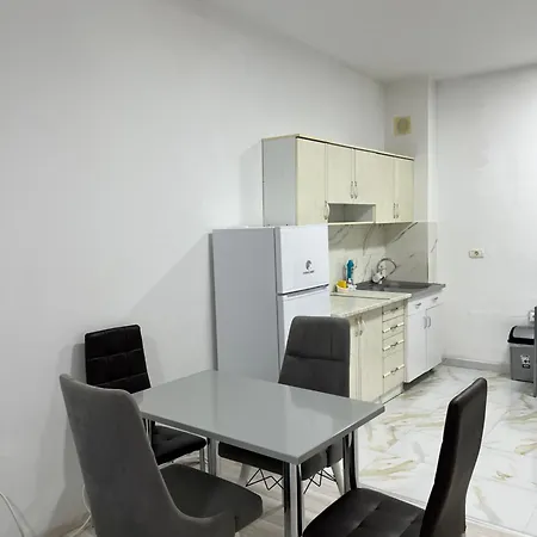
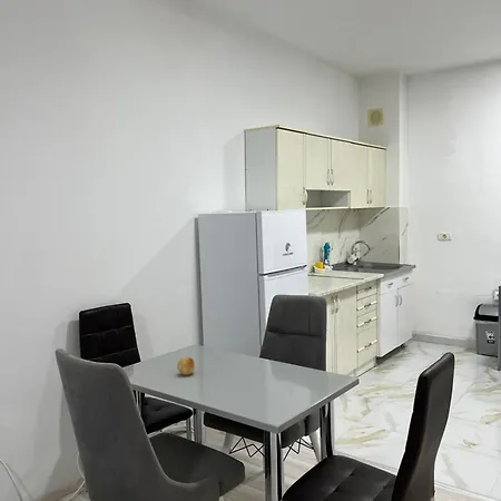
+ fruit (186, 365)
